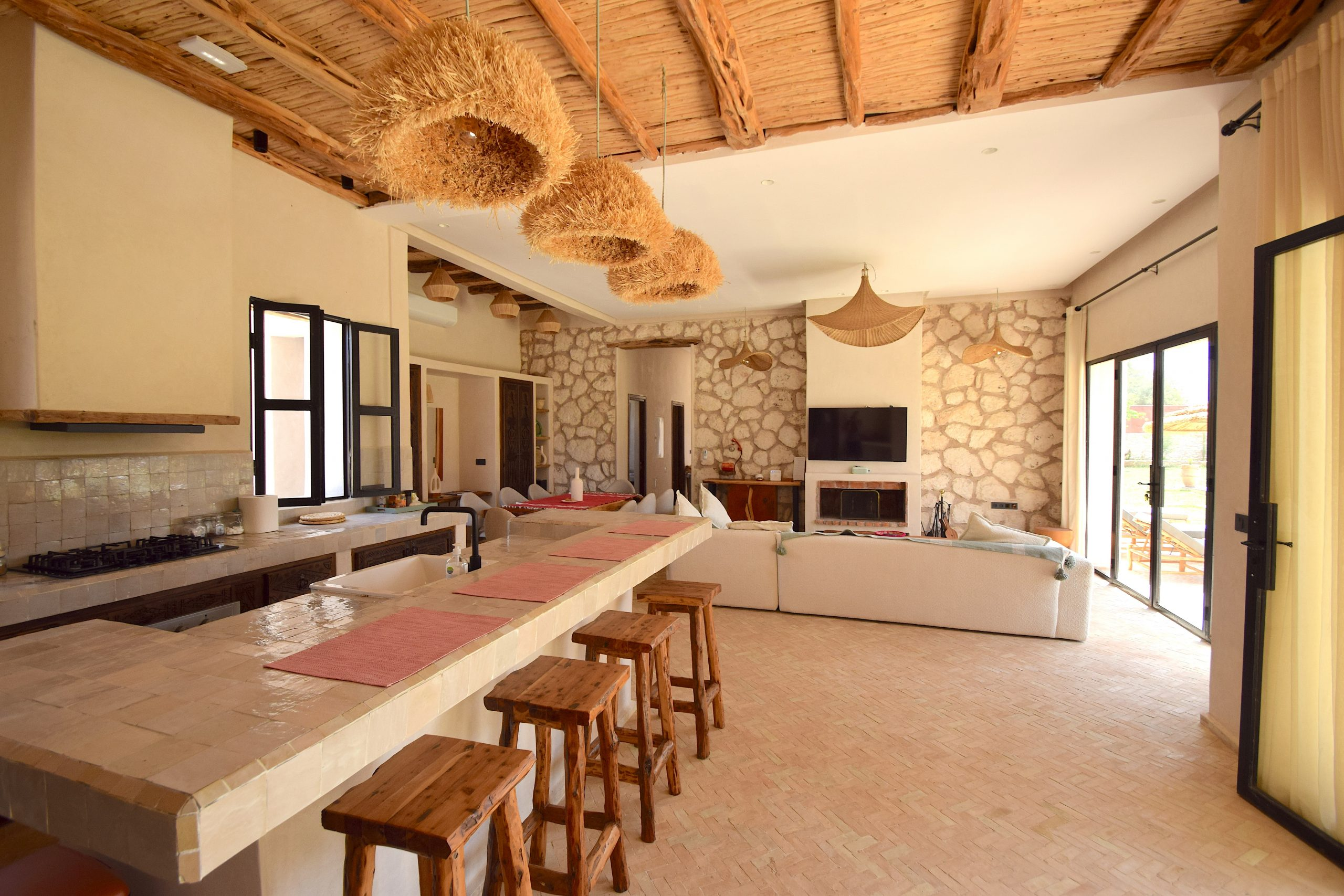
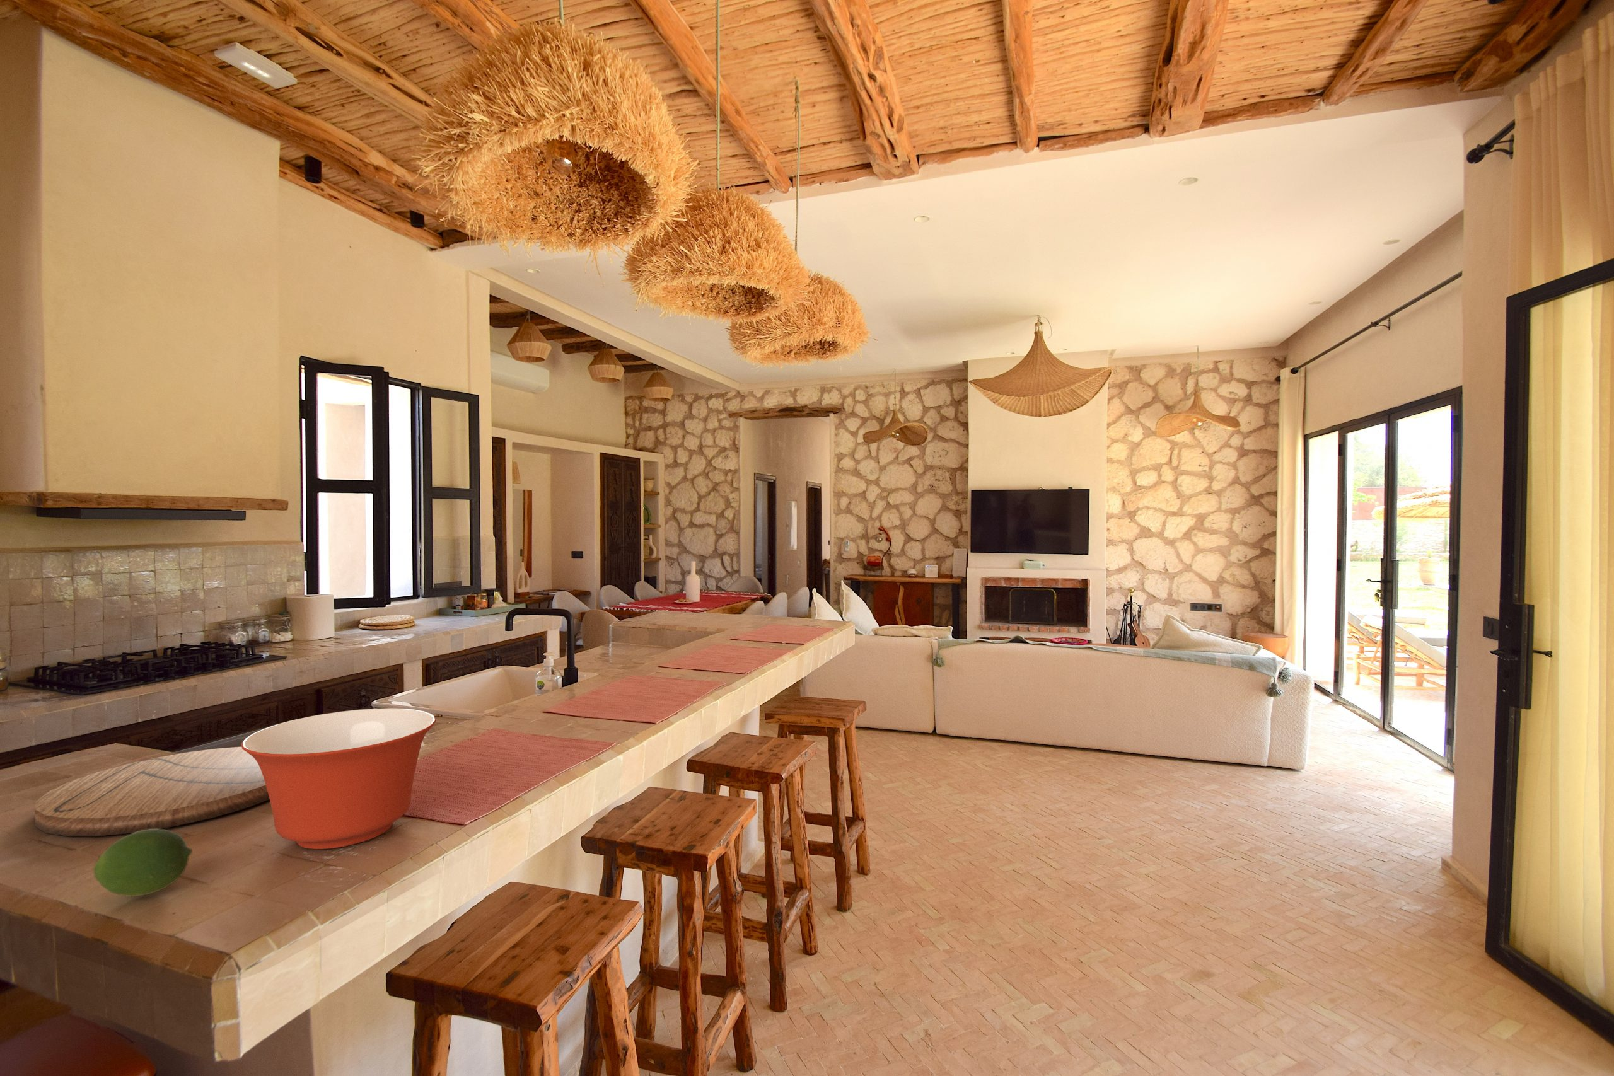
+ mixing bowl (345, 779)
+ fruit (144, 862)
+ cutting board (183, 784)
